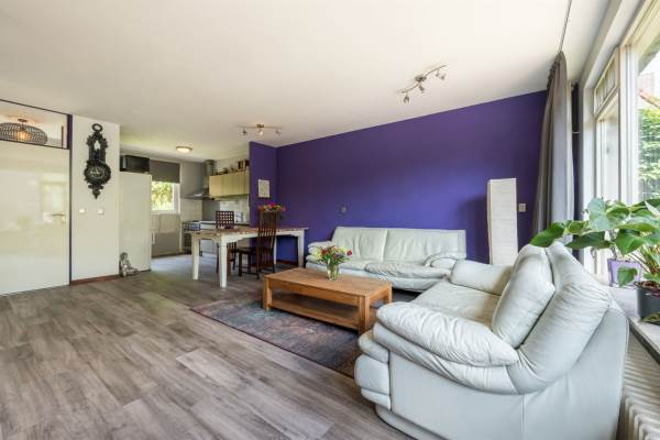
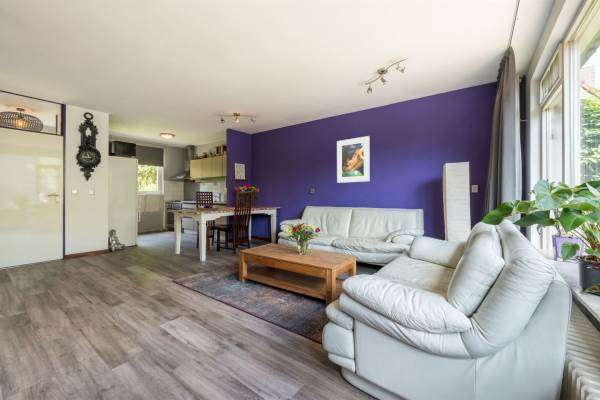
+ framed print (352, 160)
